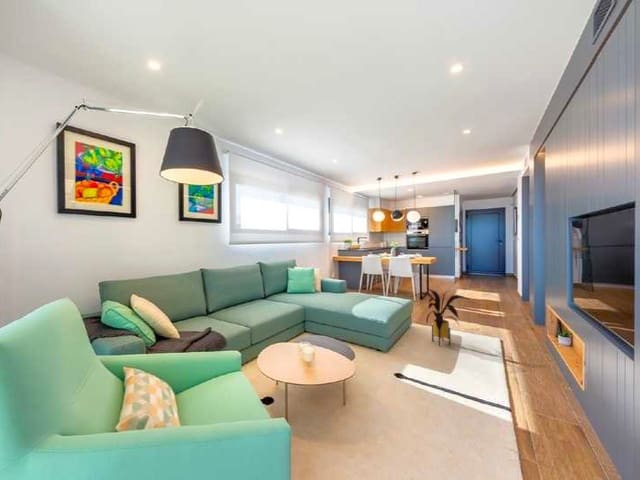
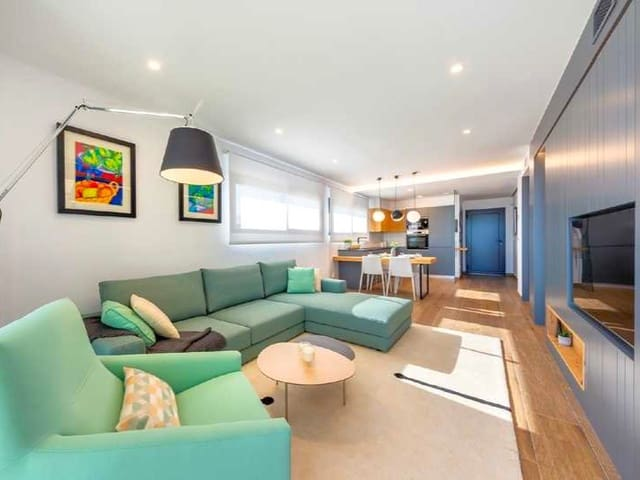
- house plant (438, 316)
